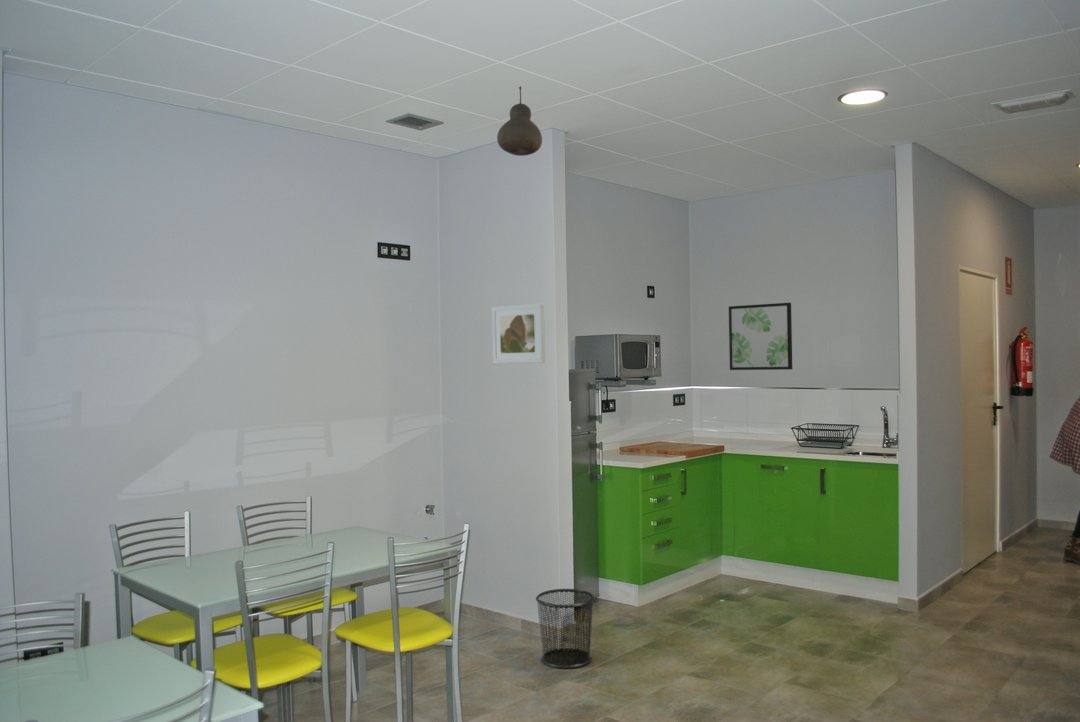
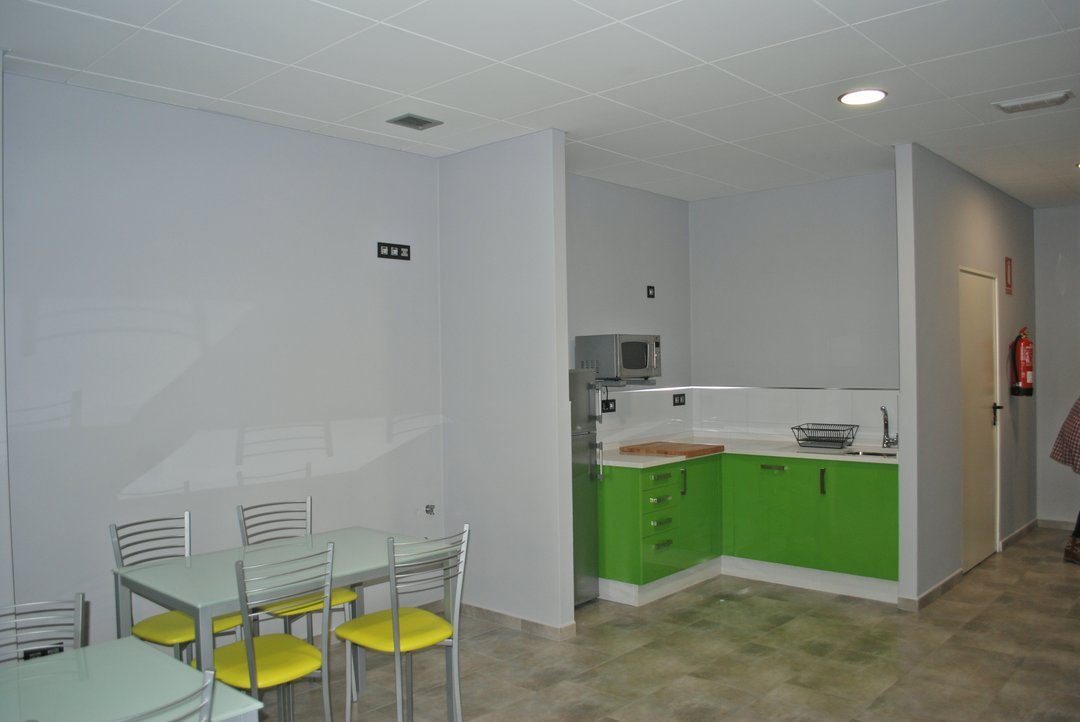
- pendant light (519, 119)
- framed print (517, 334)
- waste bin (565, 628)
- wall art (759, 337)
